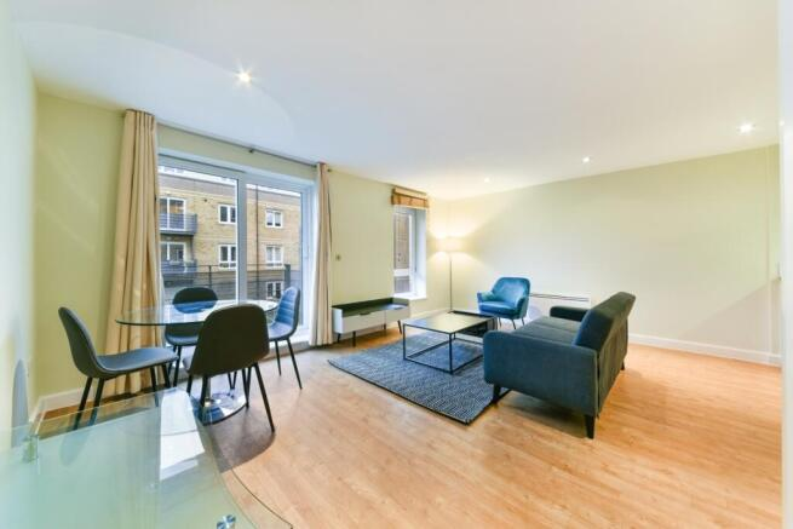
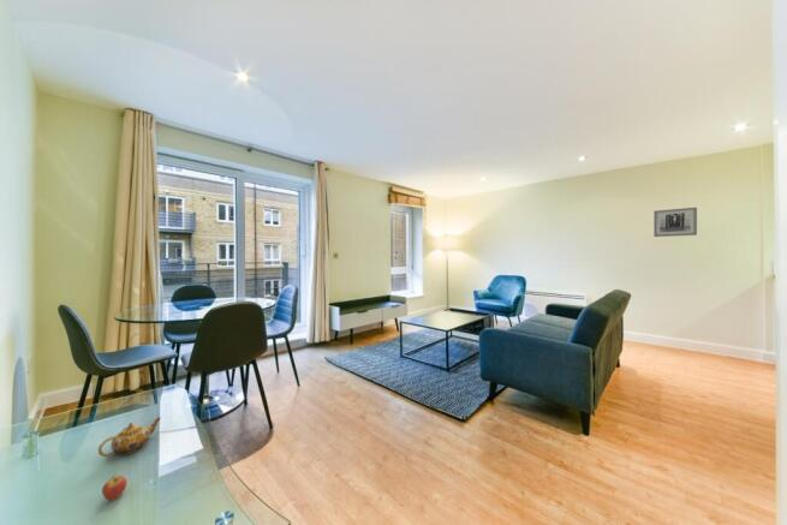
+ fruit (114, 487)
+ wall art (674, 222)
+ teapot (131, 435)
